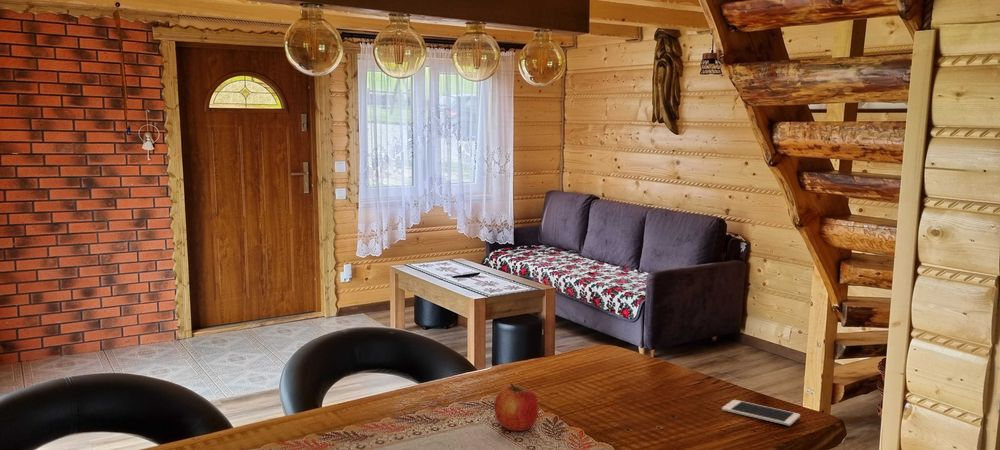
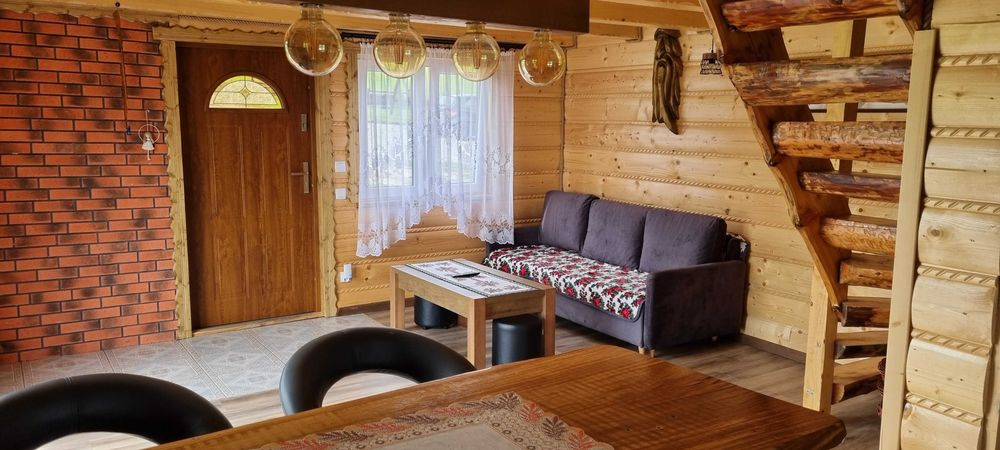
- cell phone (760, 412)
- apple (516, 405)
